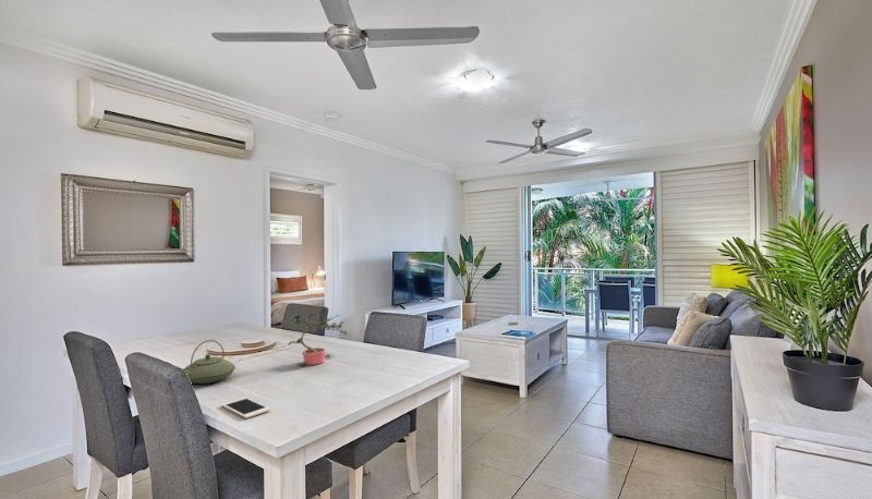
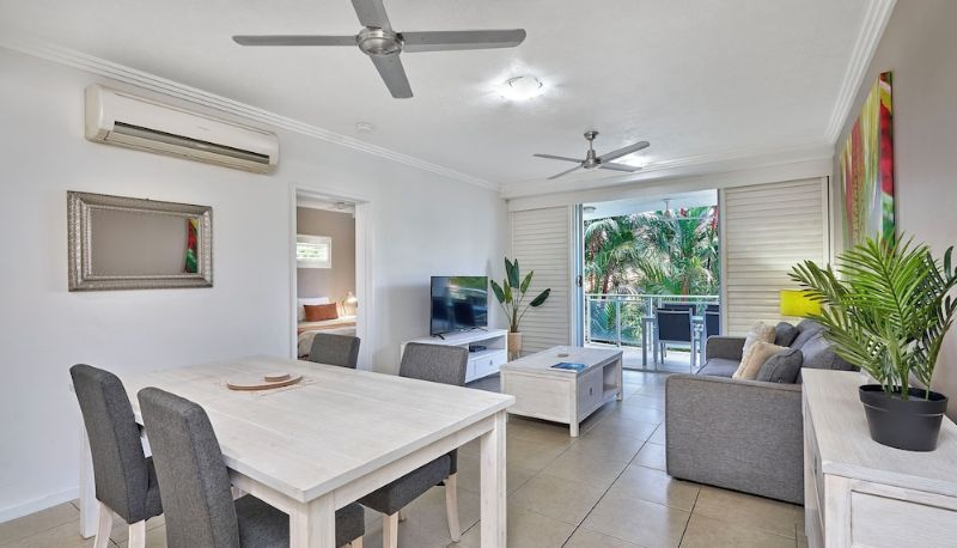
- potted plant (323, 328)
- cell phone (245, 406)
- teapot (205, 361)
